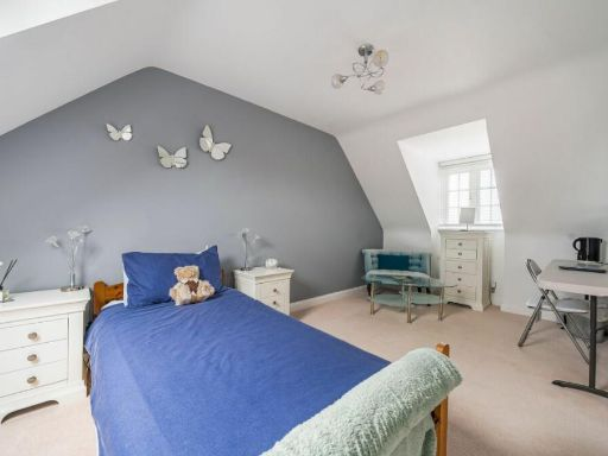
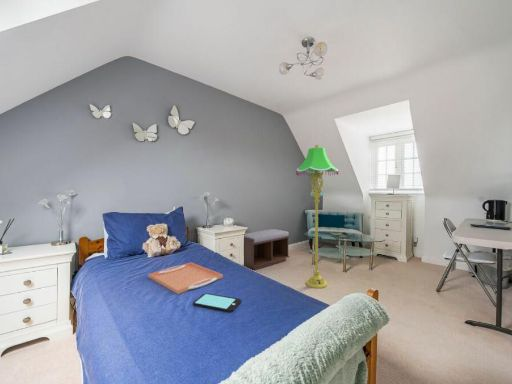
+ bench (264, 247)
+ tablet (217, 301)
+ serving tray (185, 275)
+ floor lamp (316, 214)
